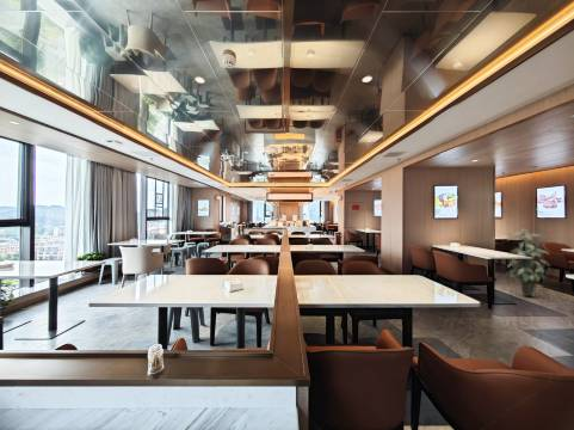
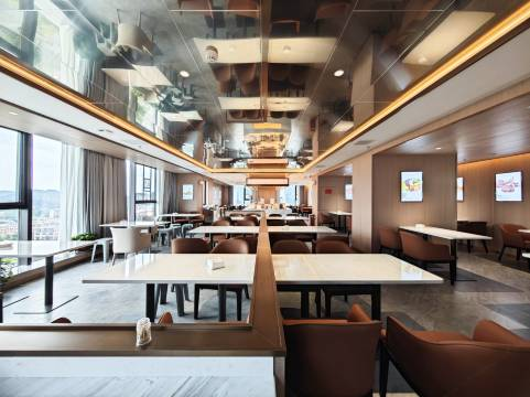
- indoor plant (525, 262)
